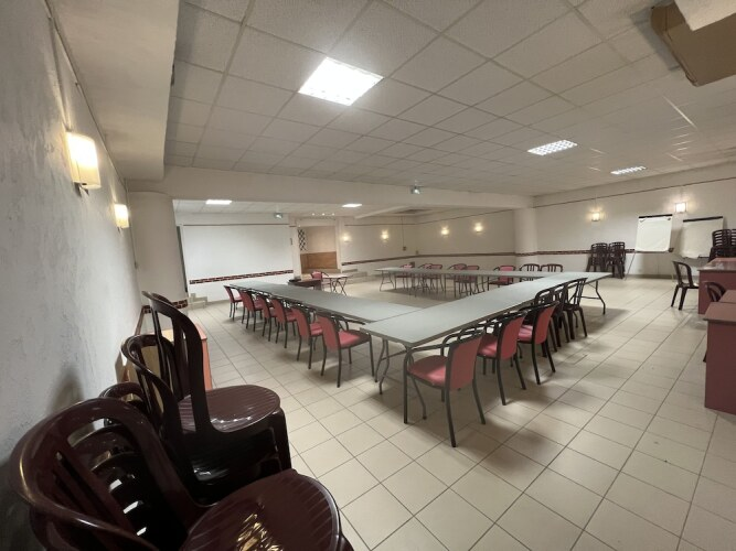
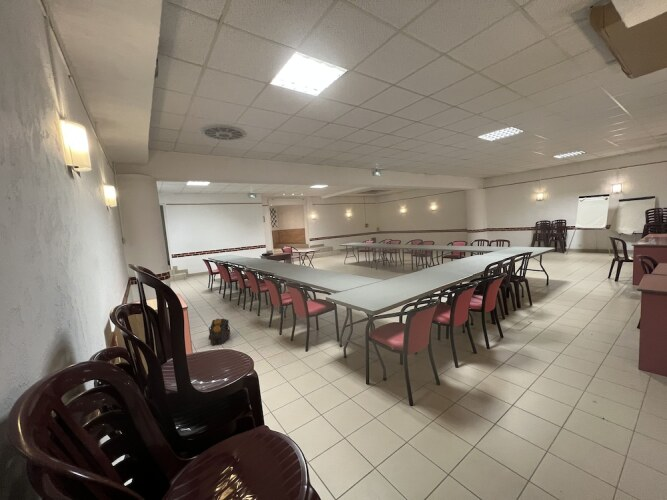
+ ceiling vent (223, 133)
+ backpack (219, 328)
